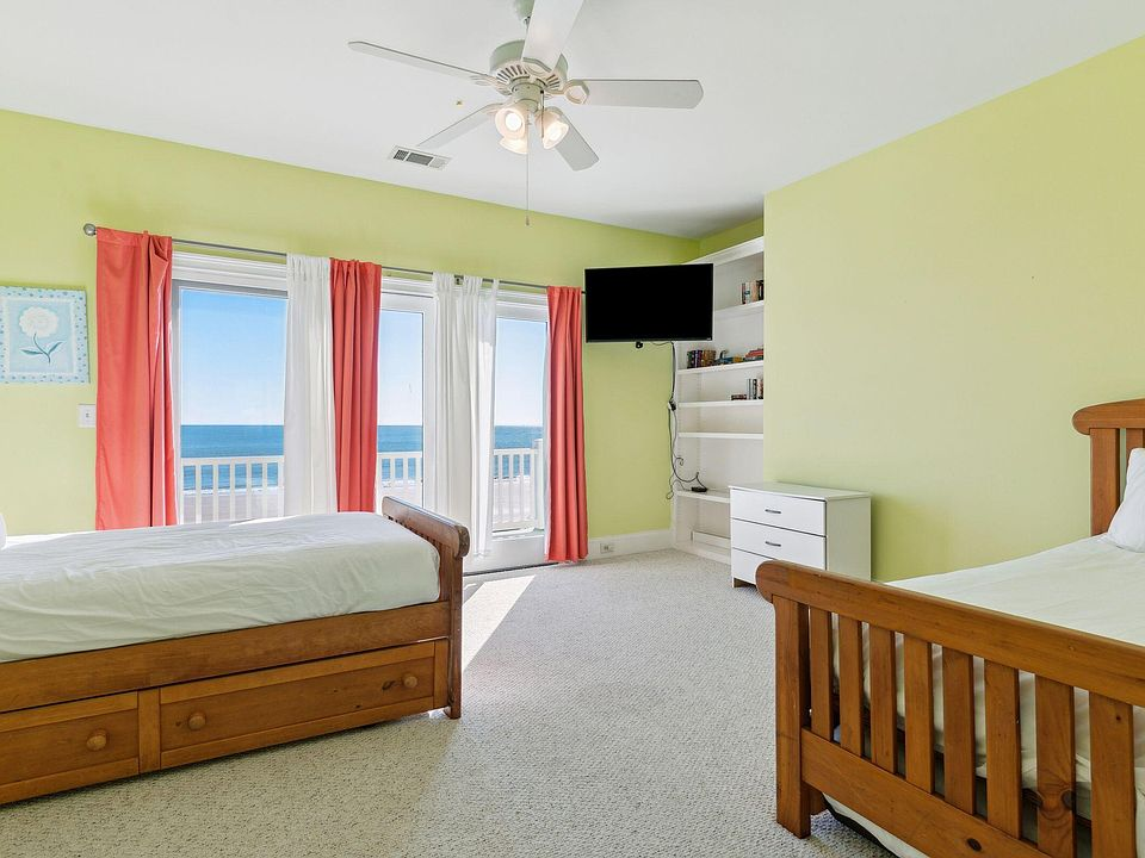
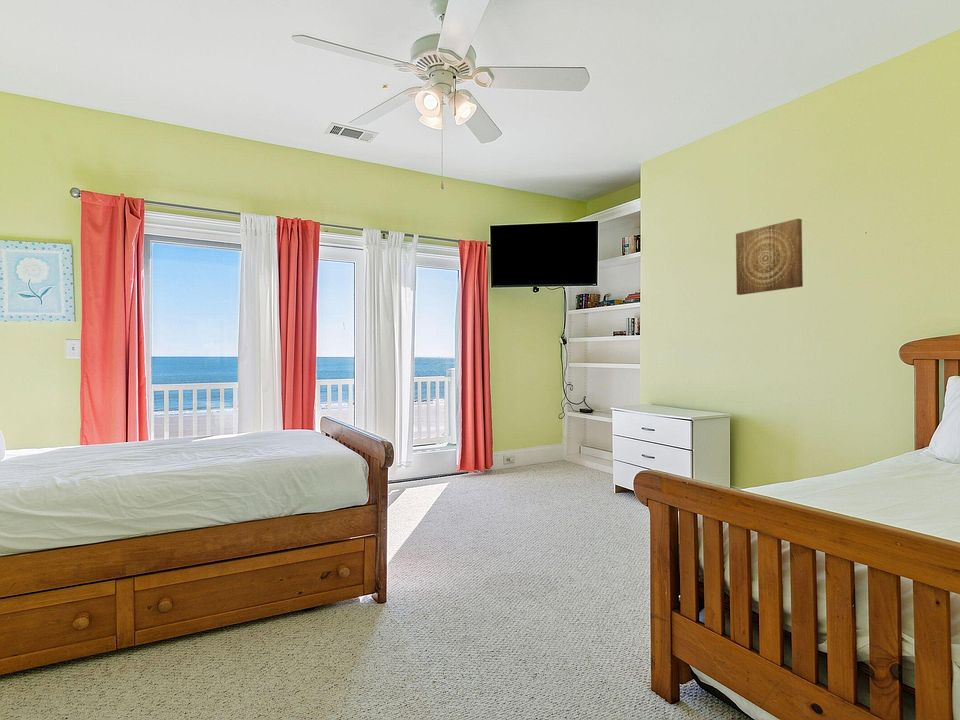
+ wall art (767, 258)
